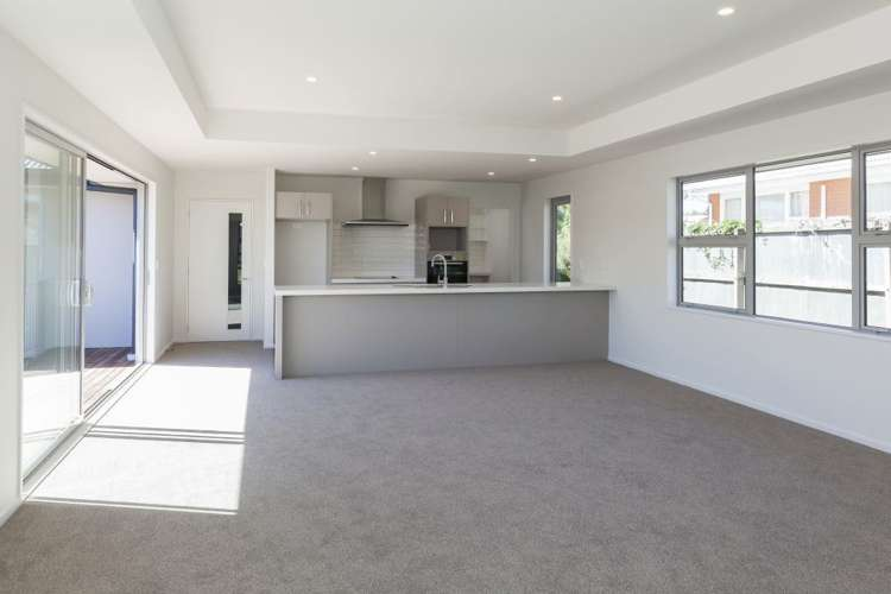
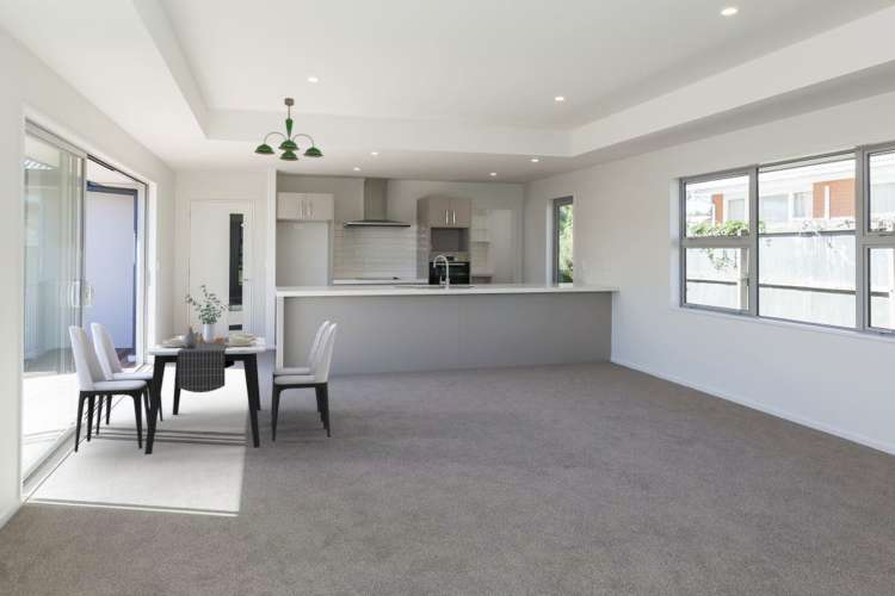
+ ceiling light fixture (289, 128)
+ dining table (214, 358)
